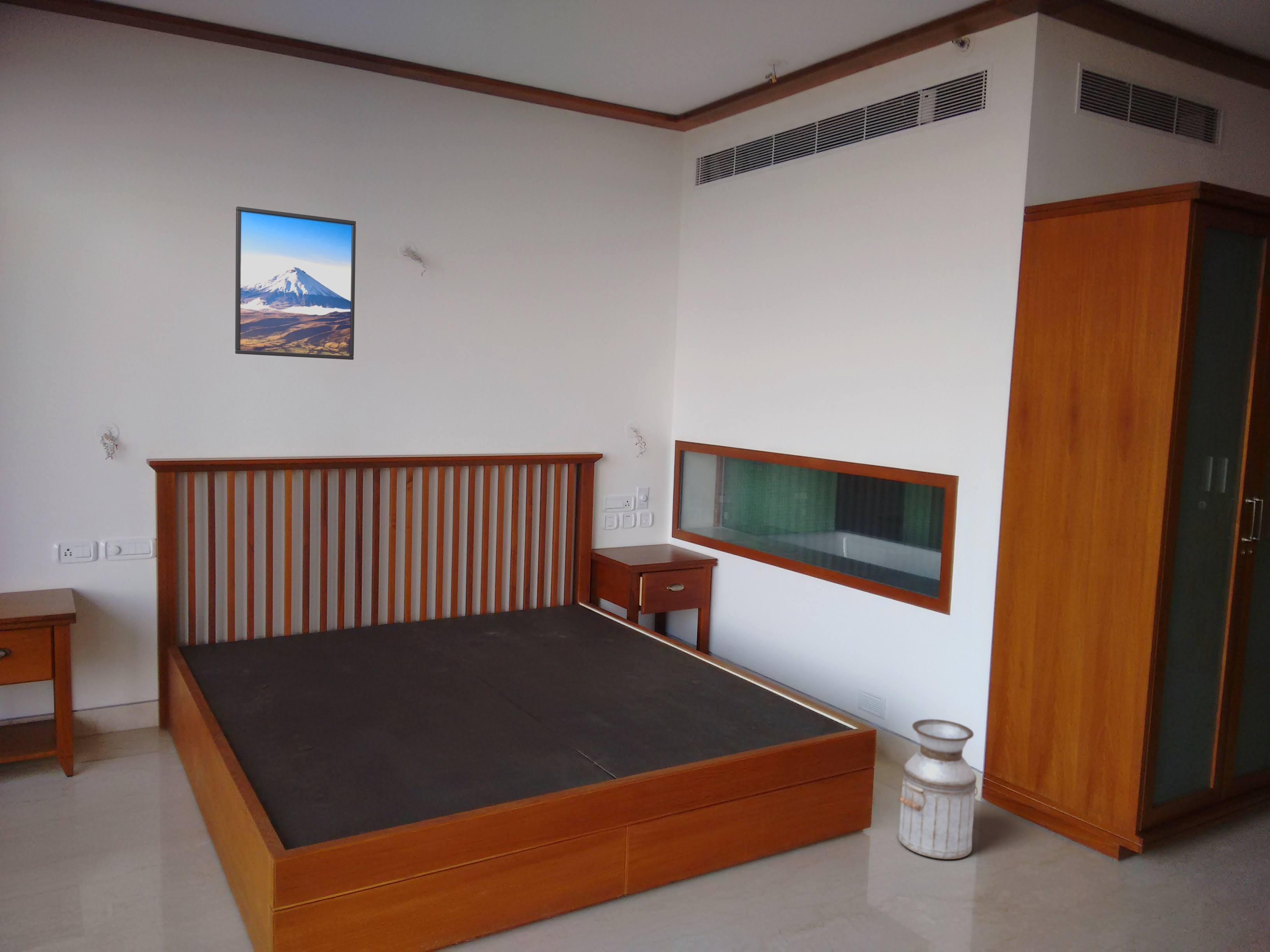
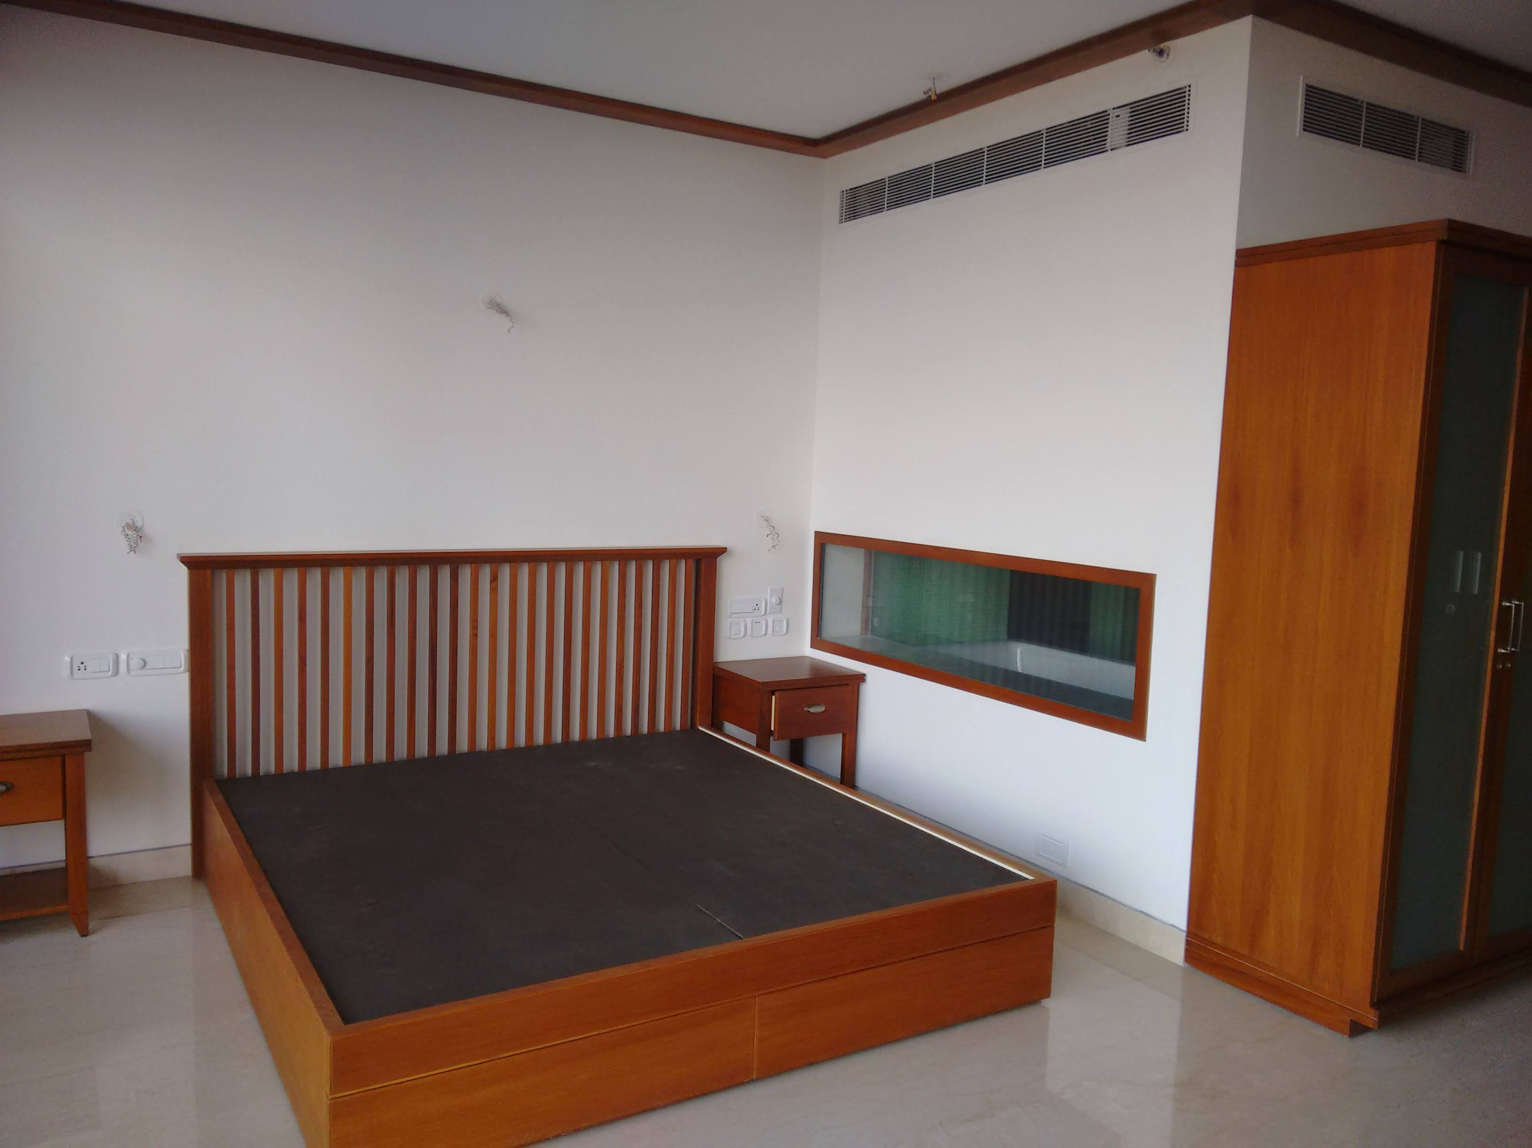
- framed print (296, 286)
- planter (938, 786)
